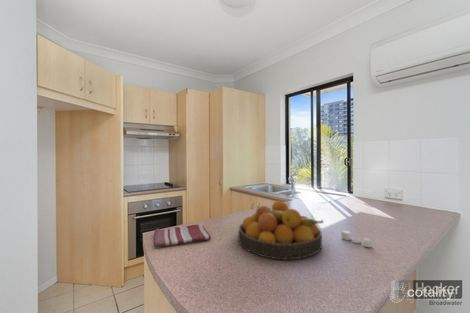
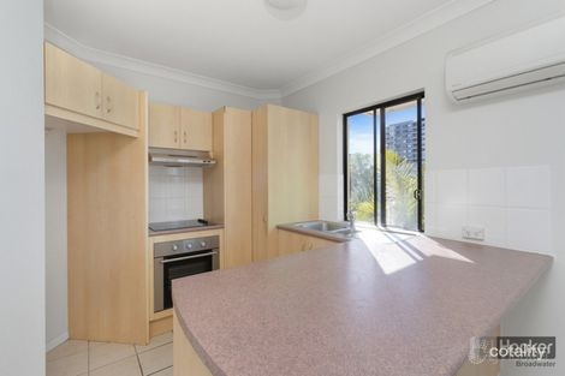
- dish towel (181, 233)
- salt and pepper shaker set (356, 238)
- fruit bowl (278, 223)
